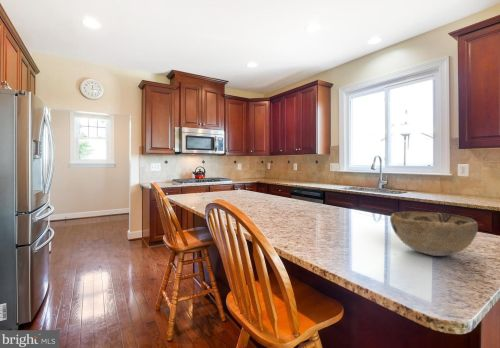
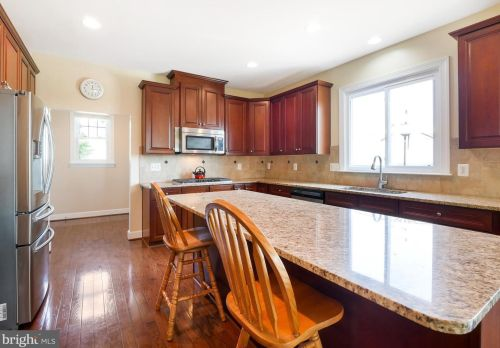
- decorative bowl (430, 234)
